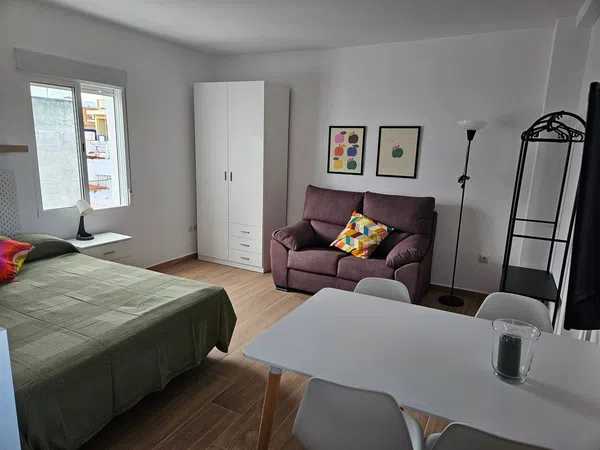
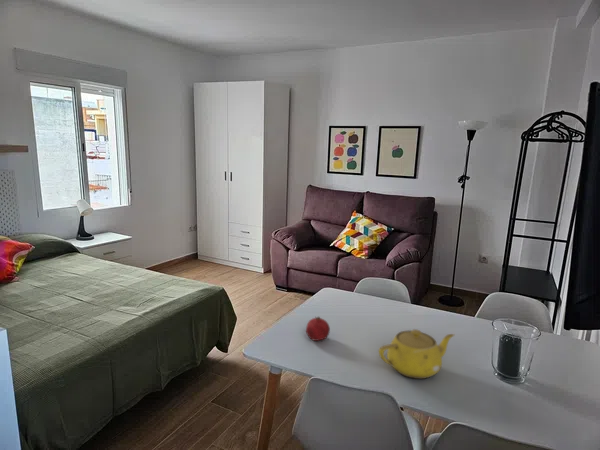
+ teapot (417, 349)
+ fruit (317, 327)
